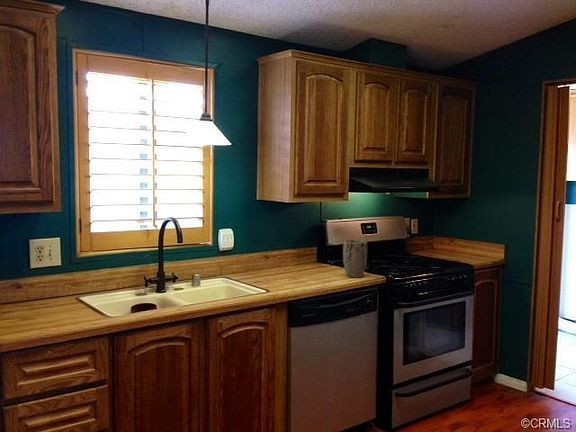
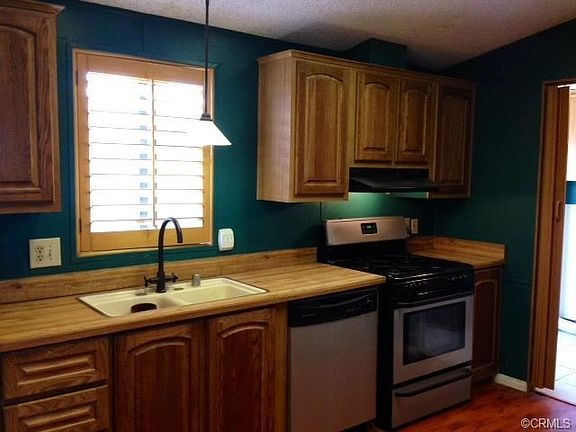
- plant pot (354, 258)
